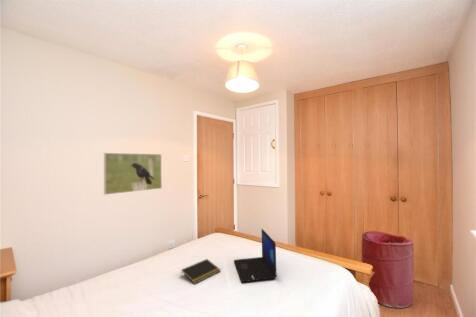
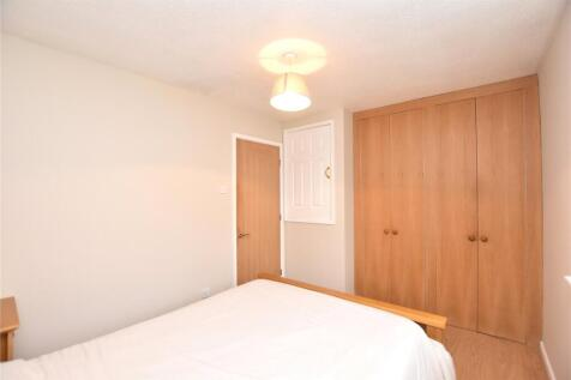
- notepad (201, 270)
- laptop (253, 258)
- laundry hamper (386, 264)
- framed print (135, 172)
